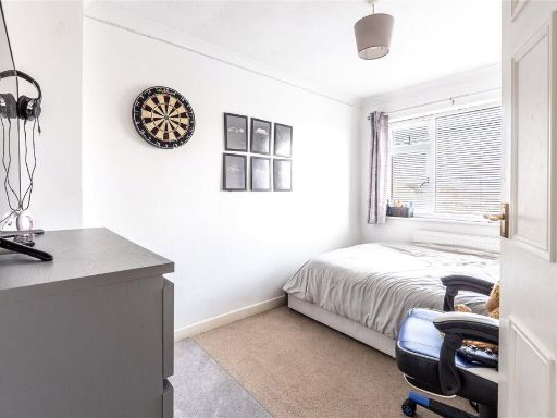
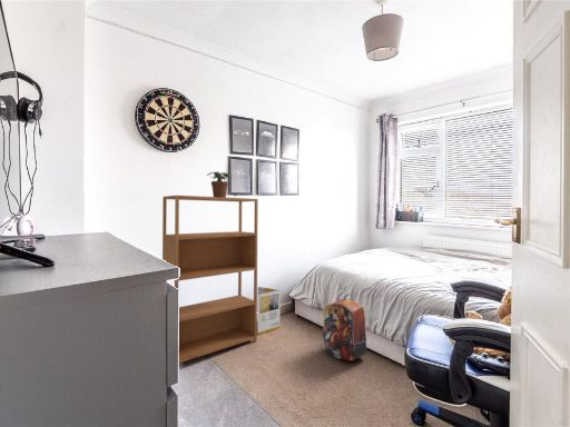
+ backpack (345, 325)
+ potted plant (219, 185)
+ bookshelf (212, 272)
+ cardboard box (261, 308)
